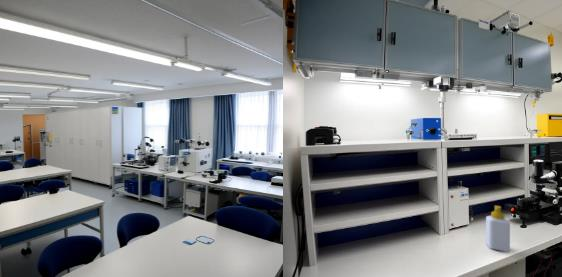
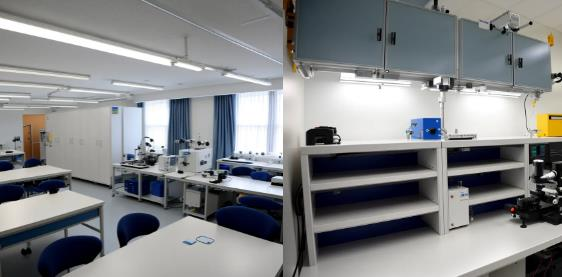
- soap bottle (497, 226)
